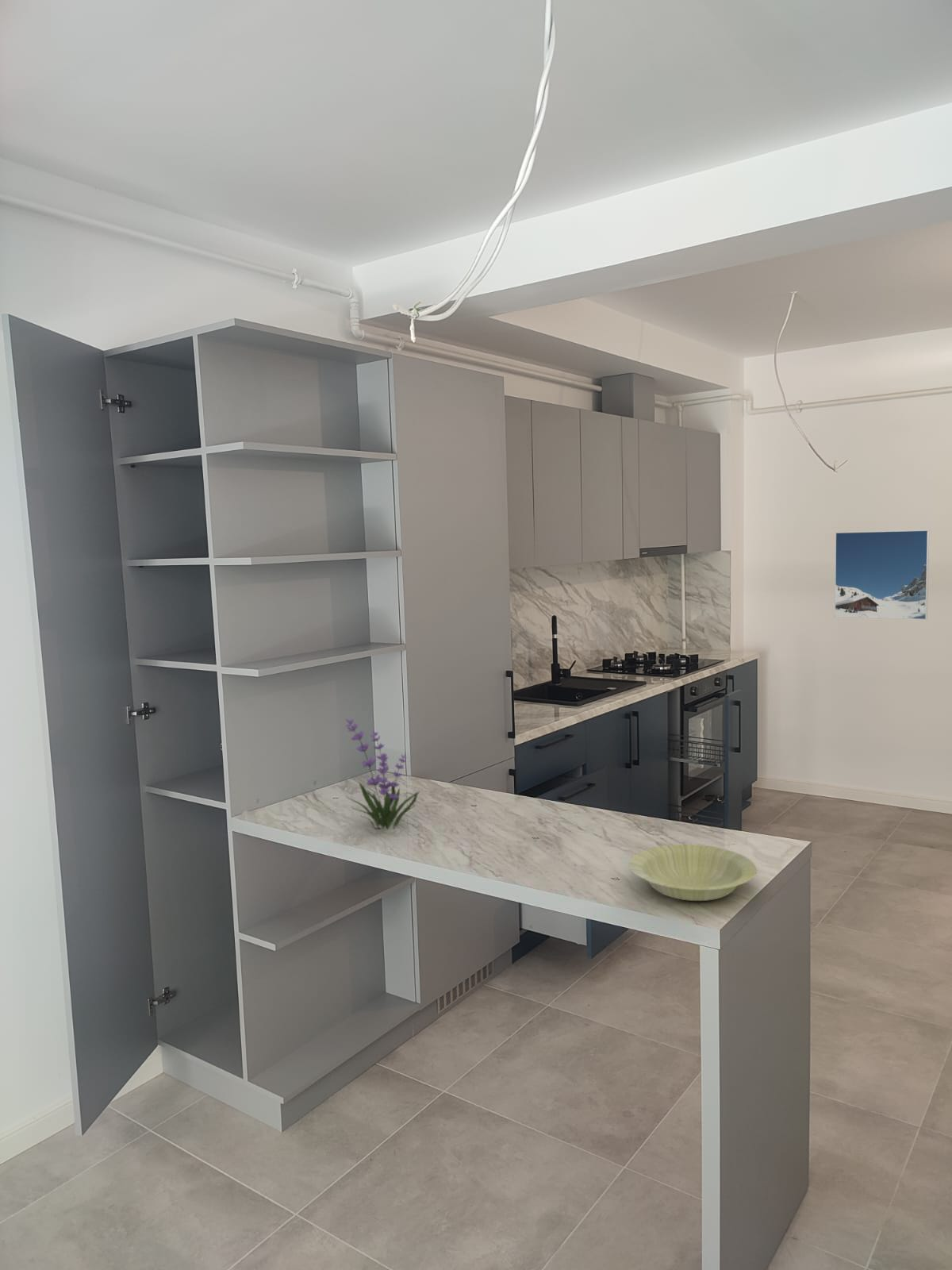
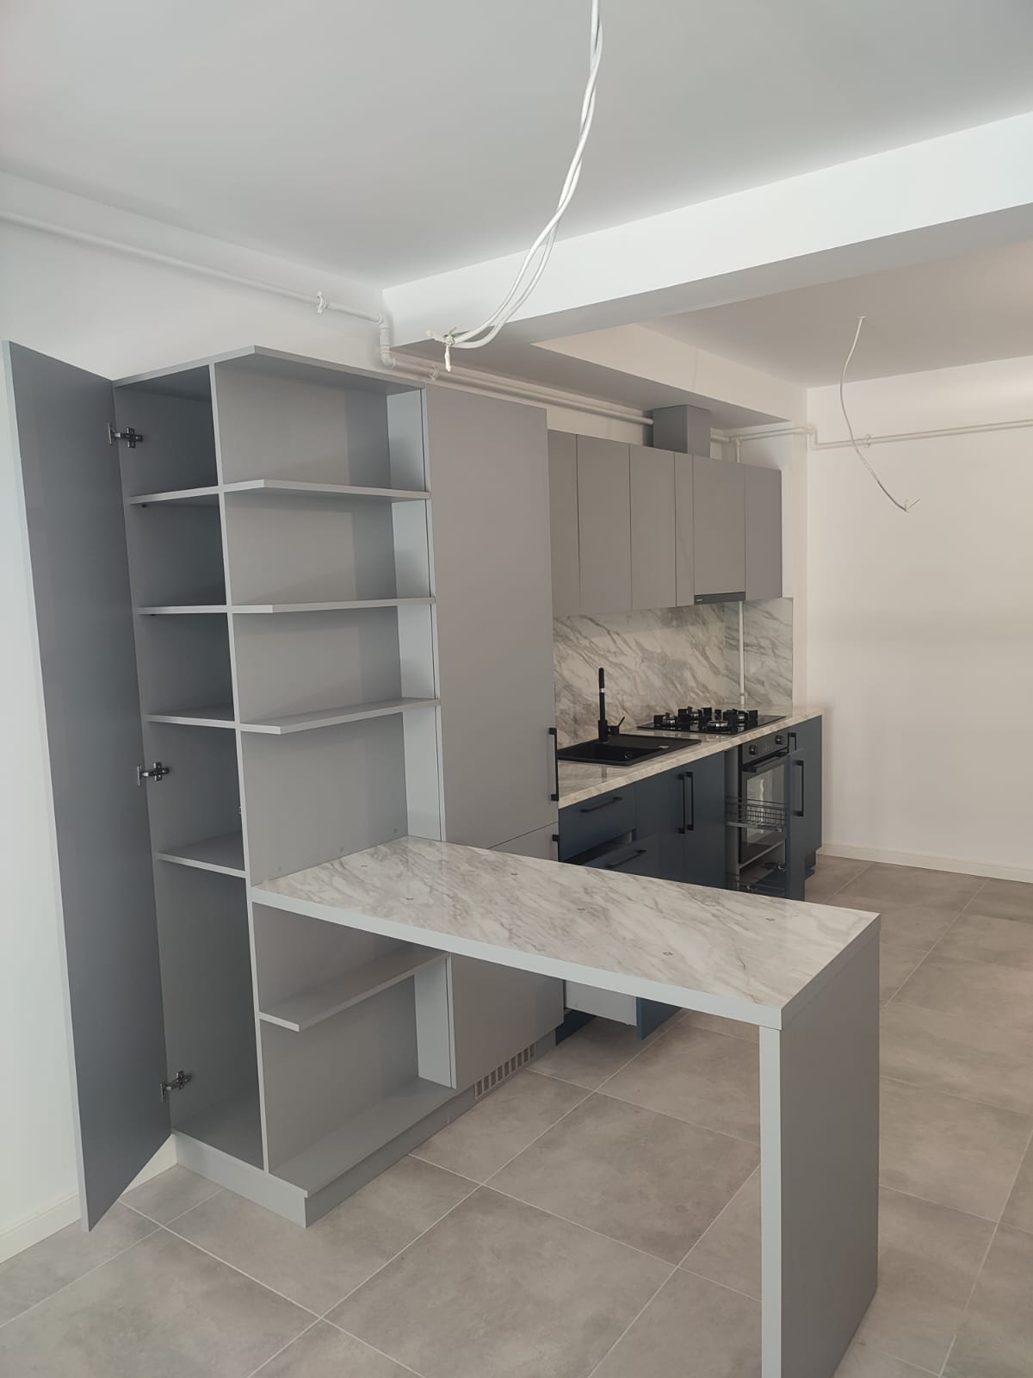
- bowl (692, 876)
- plant (382, 772)
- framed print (880, 575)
